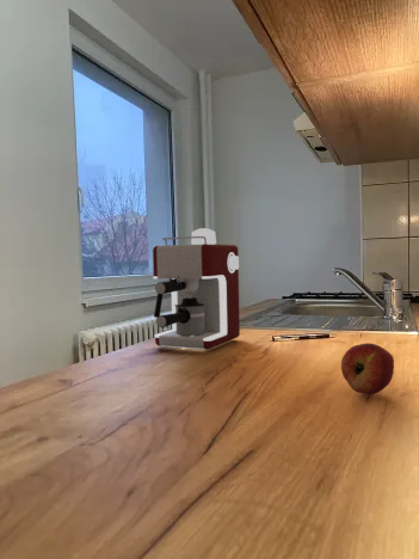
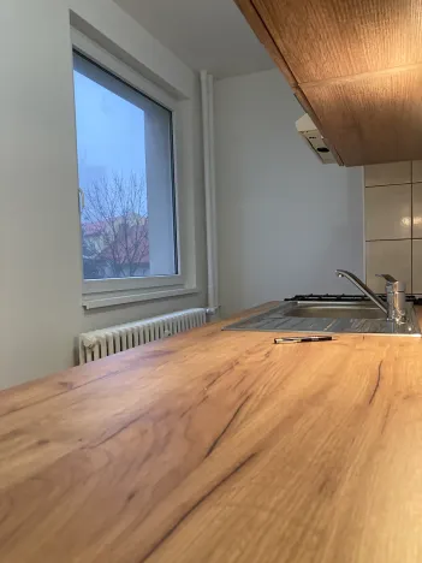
- apple (368, 368)
- coffee maker (190, 287)
